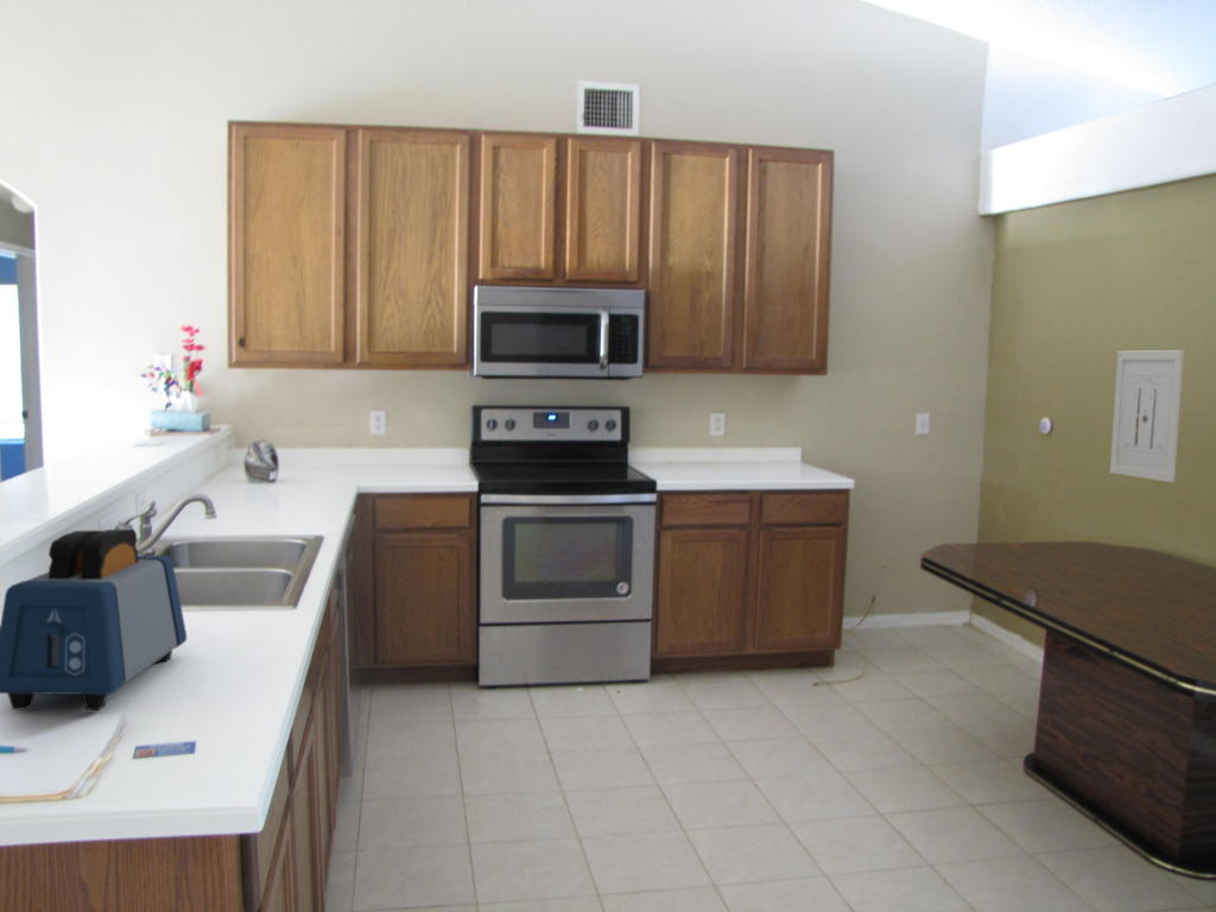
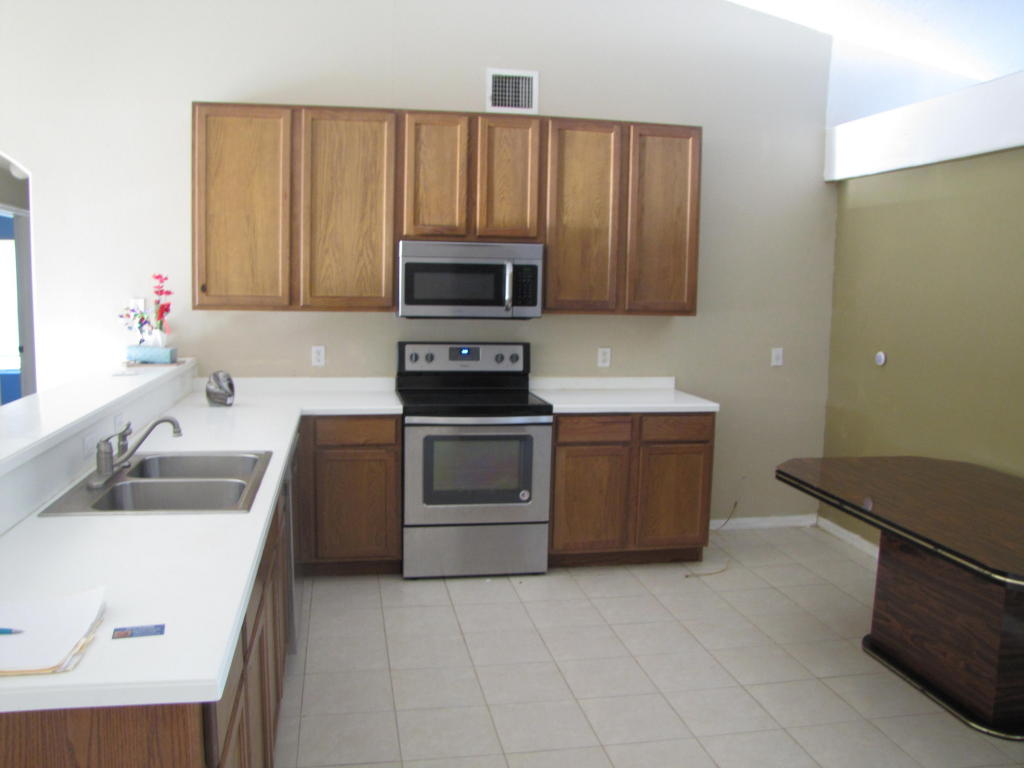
- toaster (95, 607)
- wall art (1145, 414)
